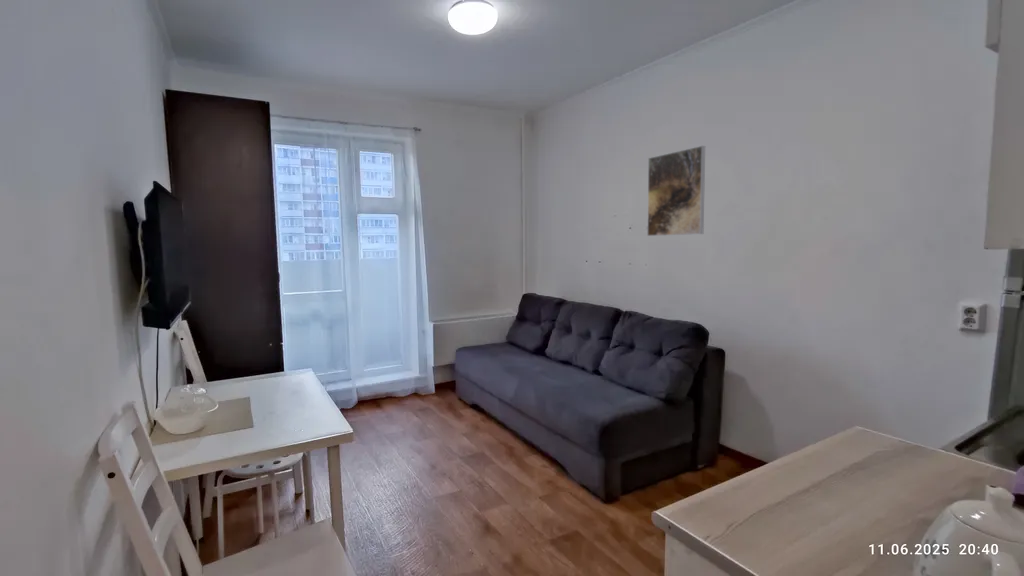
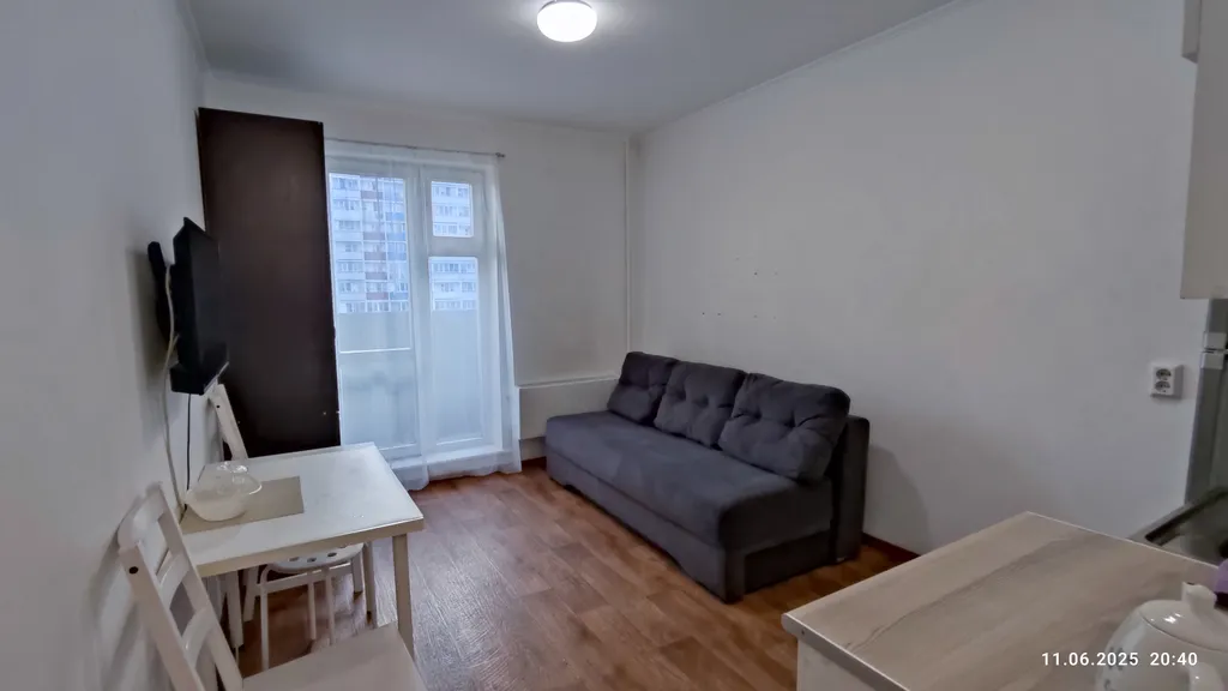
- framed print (674, 194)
